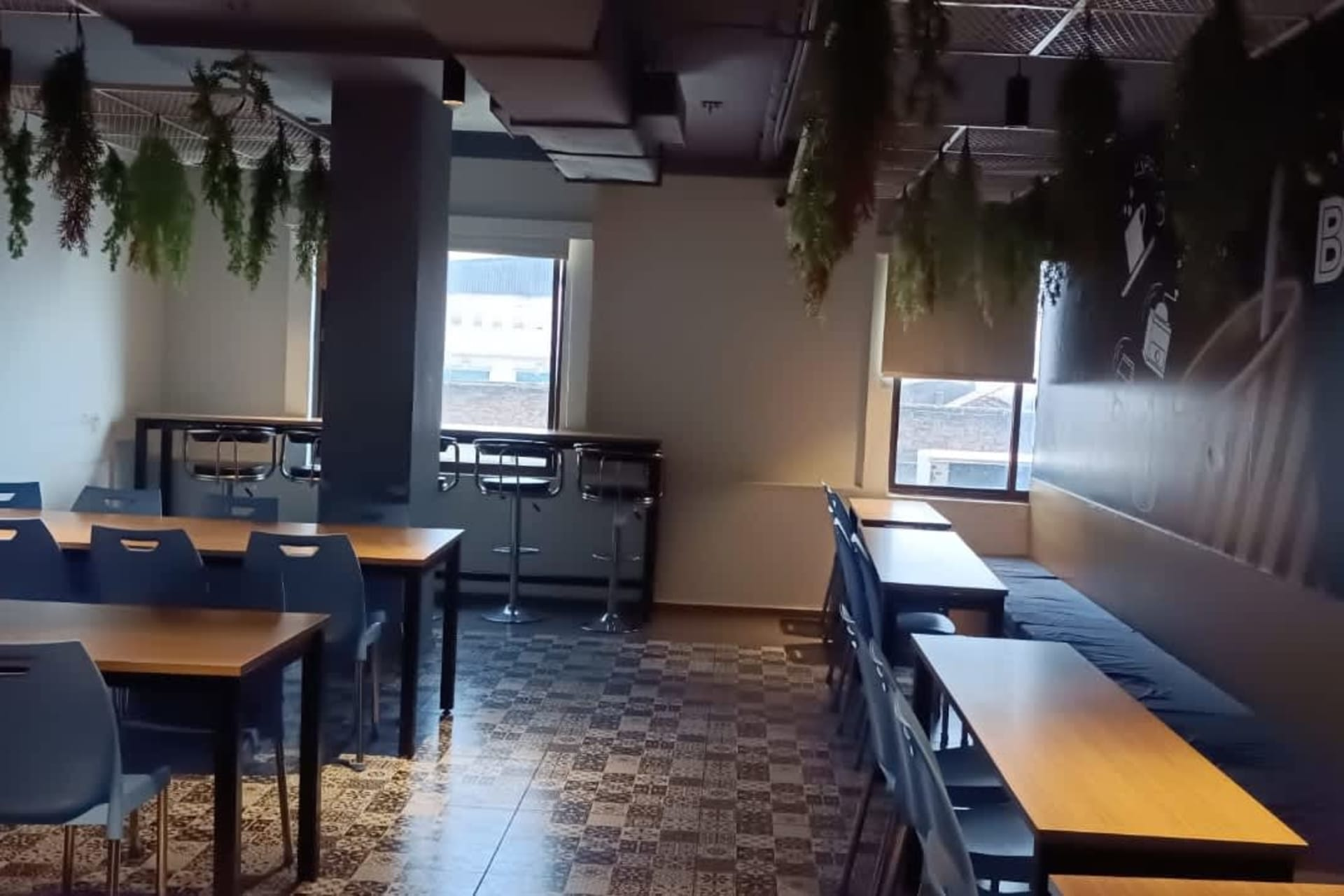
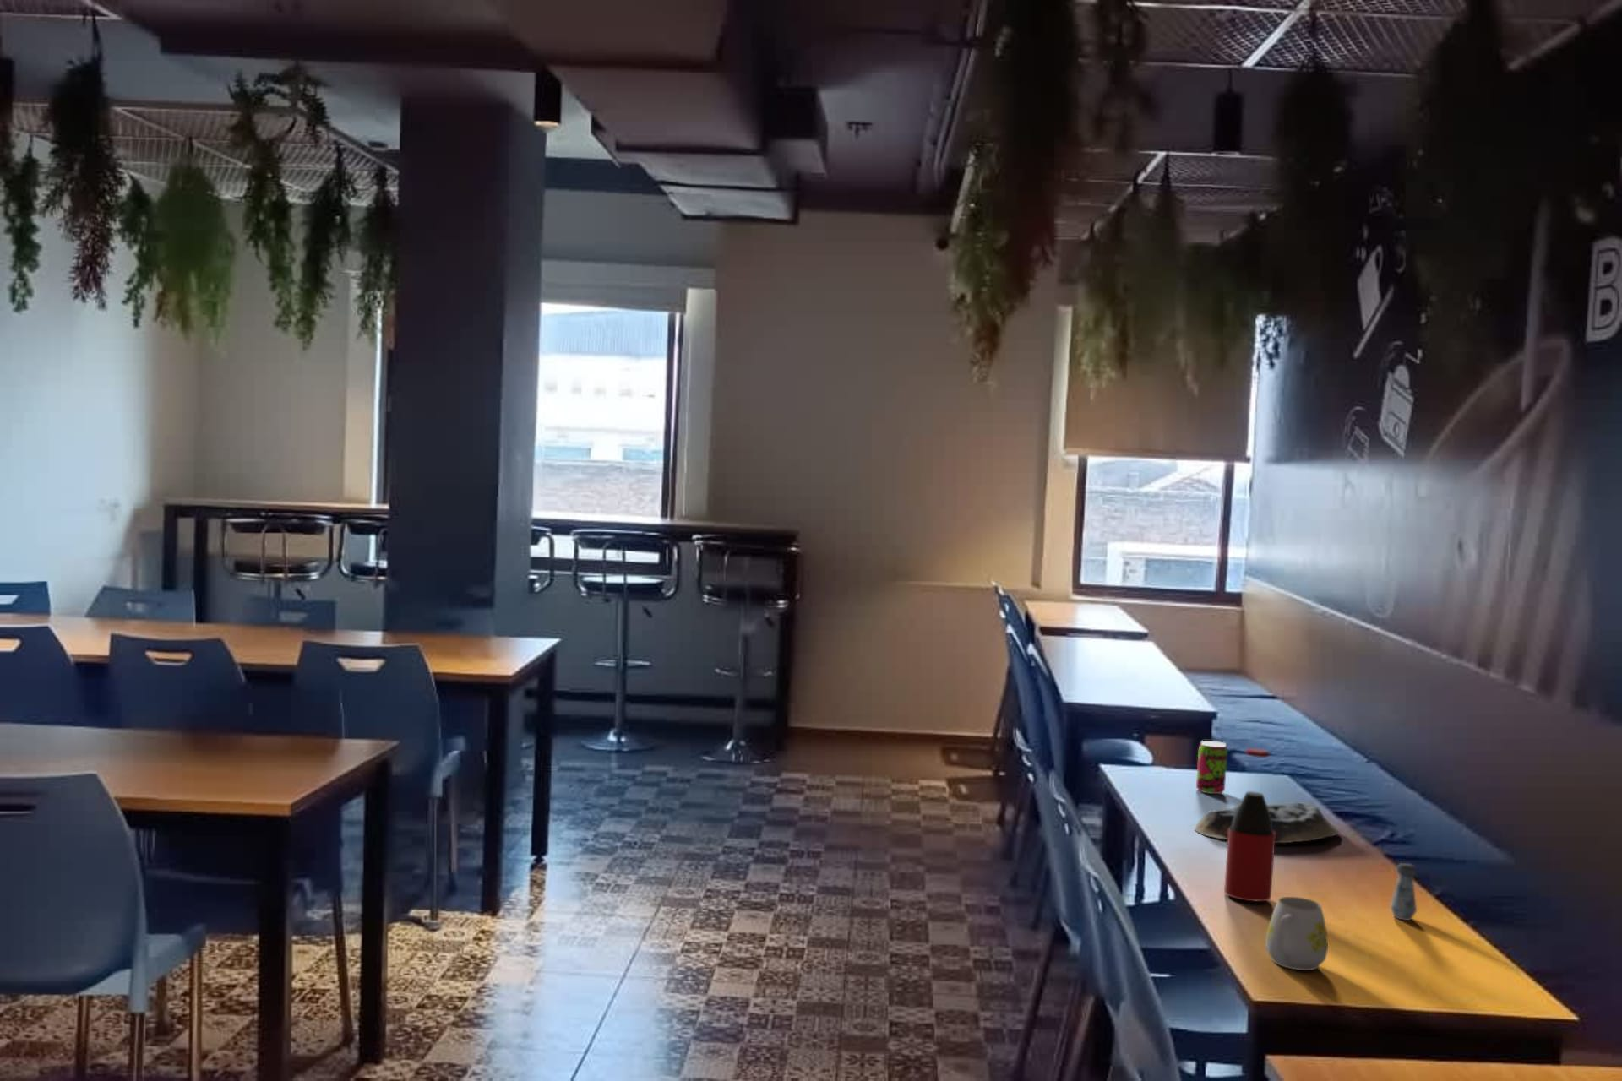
+ mug (1294, 934)
+ decorative bowl (1271, 817)
+ salt shaker (1404, 890)
+ beverage can (1212, 767)
+ bottle (1251, 824)
